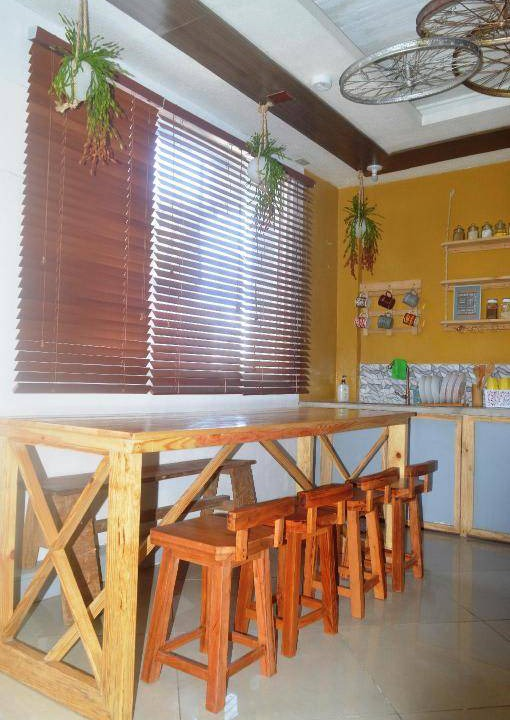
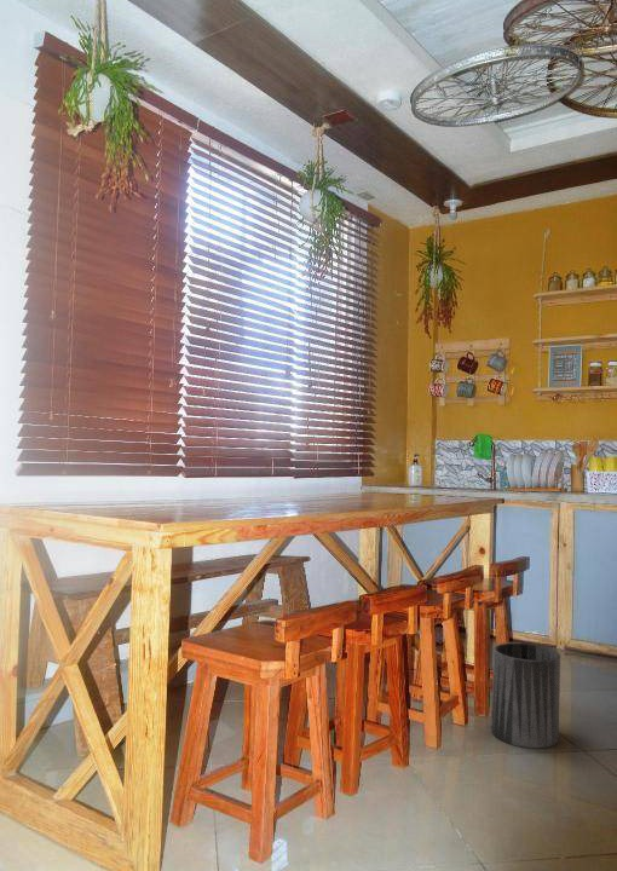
+ trash can (525, 692)
